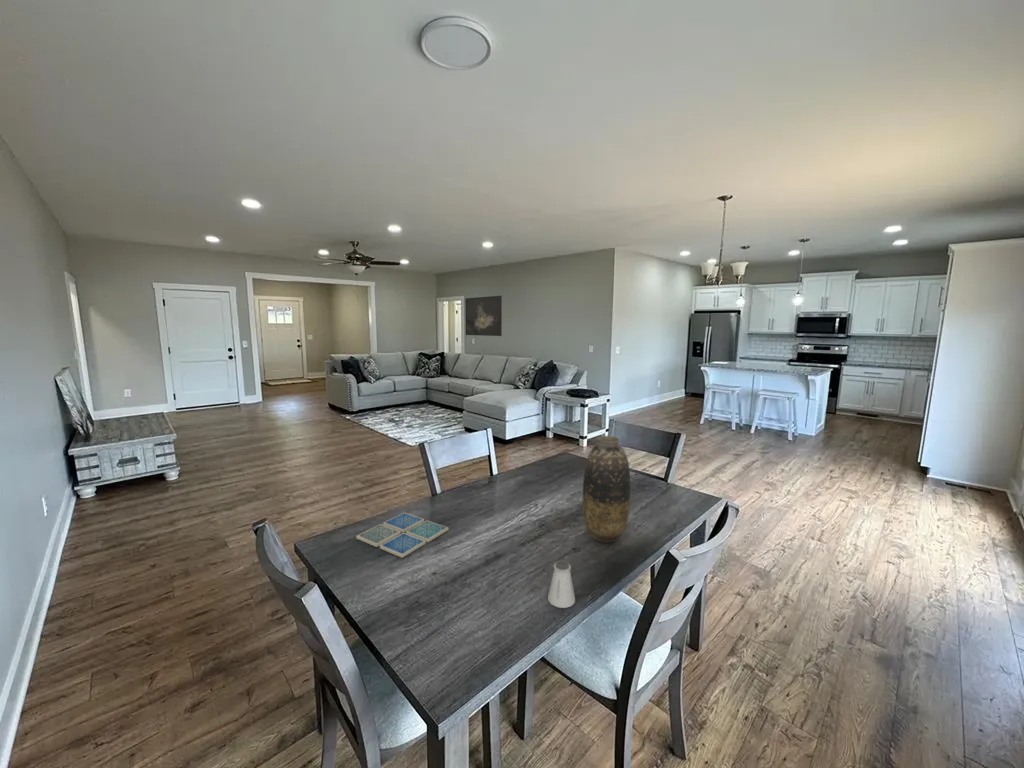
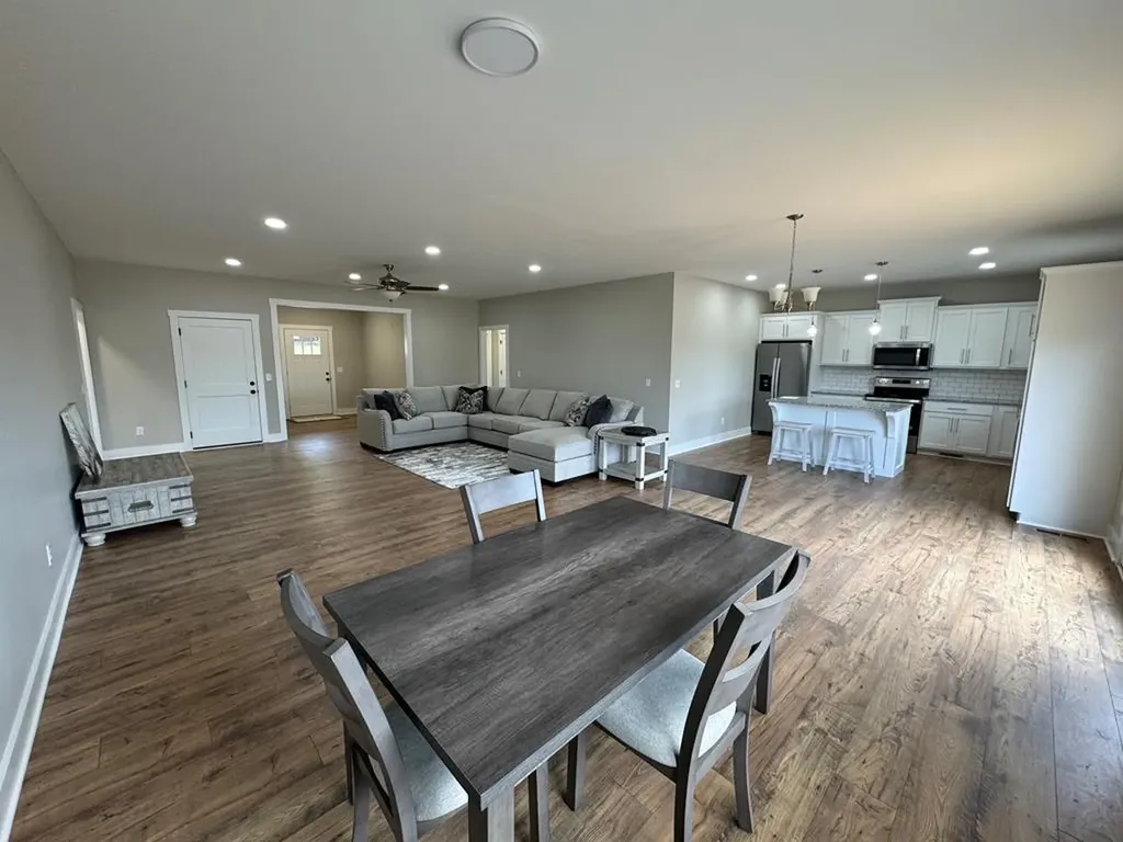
- saltshaker (561, 581)
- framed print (482, 316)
- drink coaster (403, 532)
- vase (606, 489)
